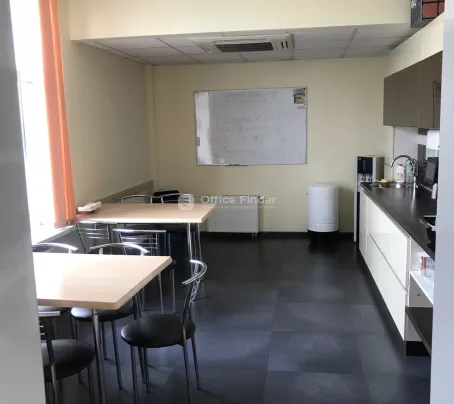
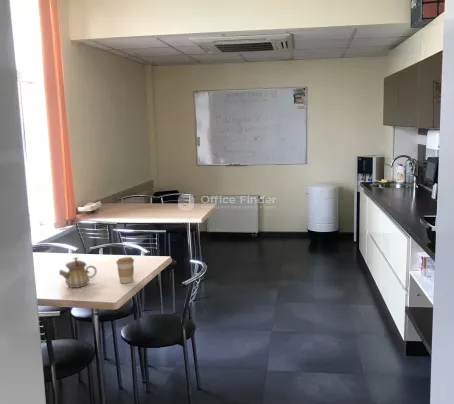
+ teapot (78, 270)
+ coffee cup (125, 269)
